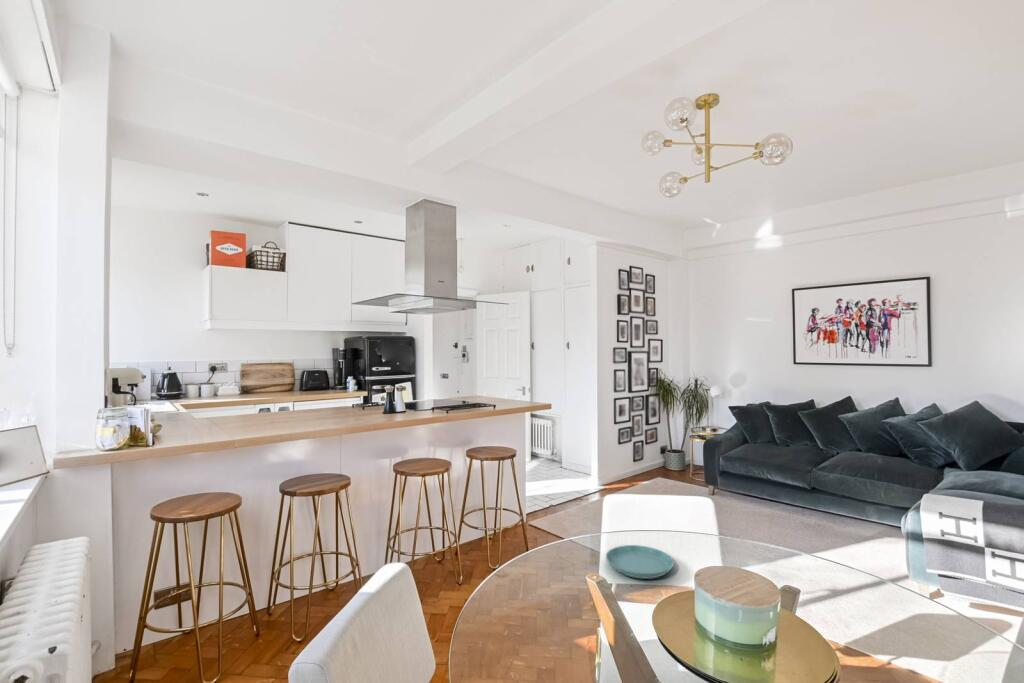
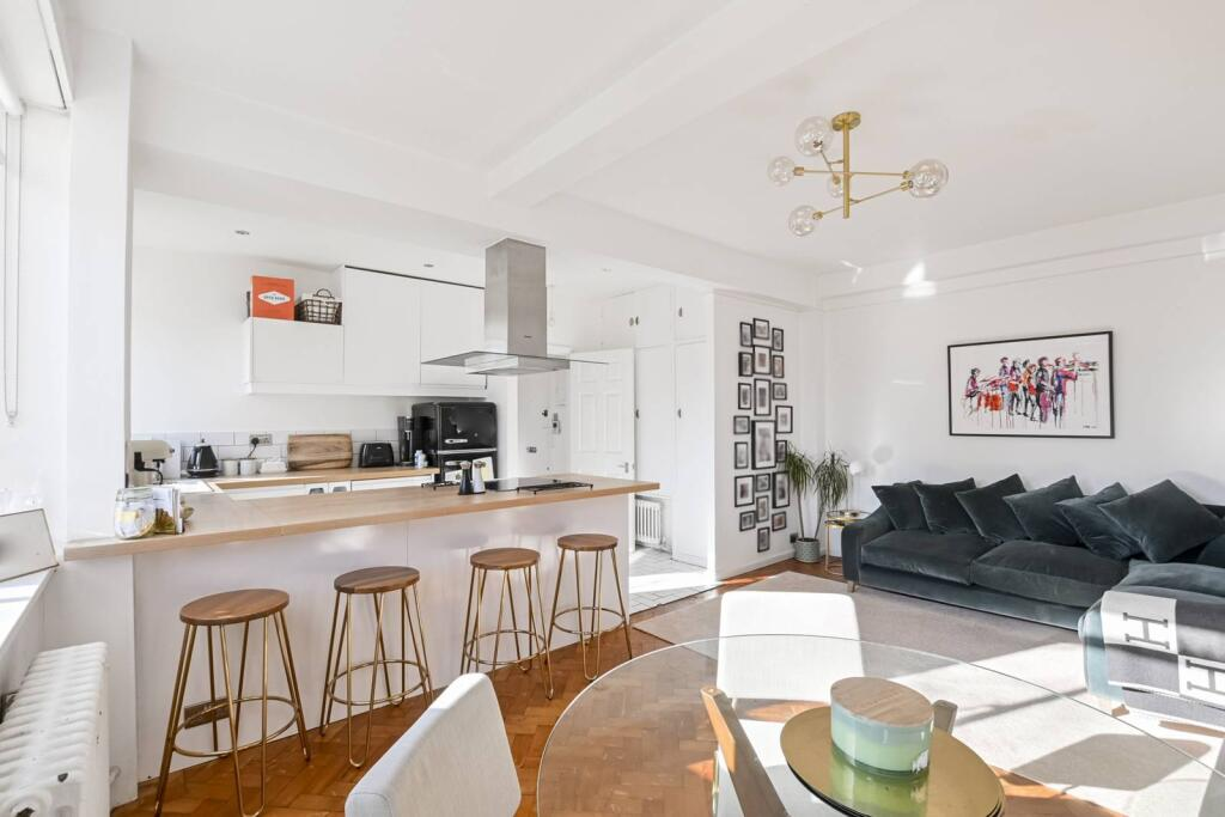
- saucer (639, 562)
